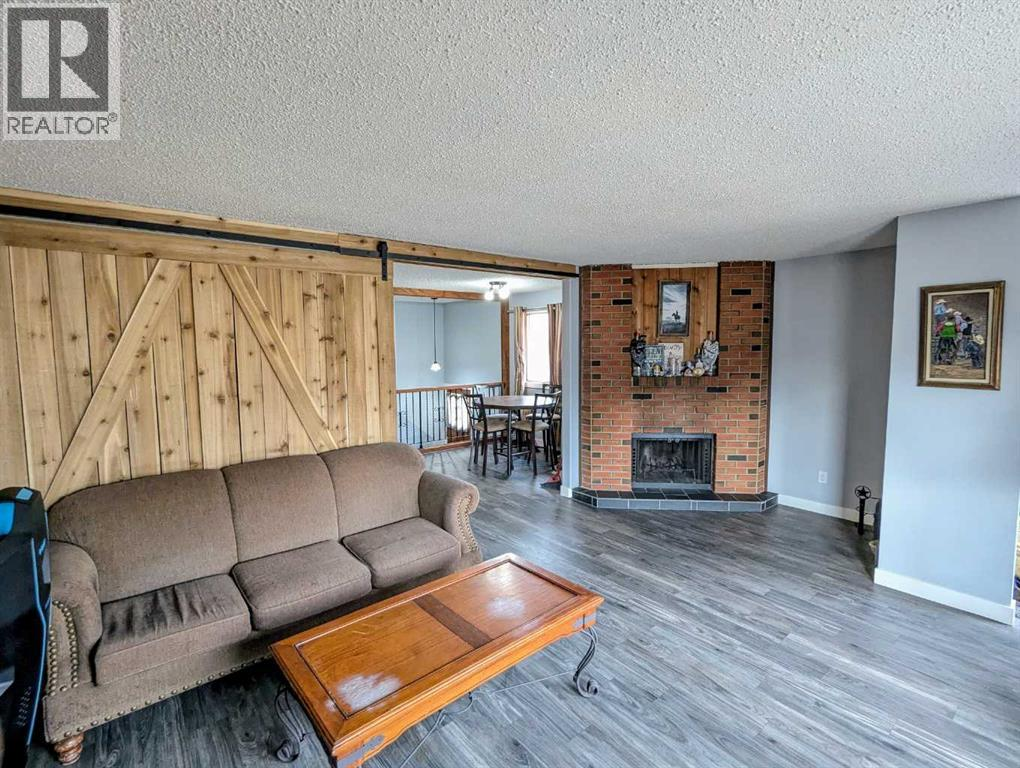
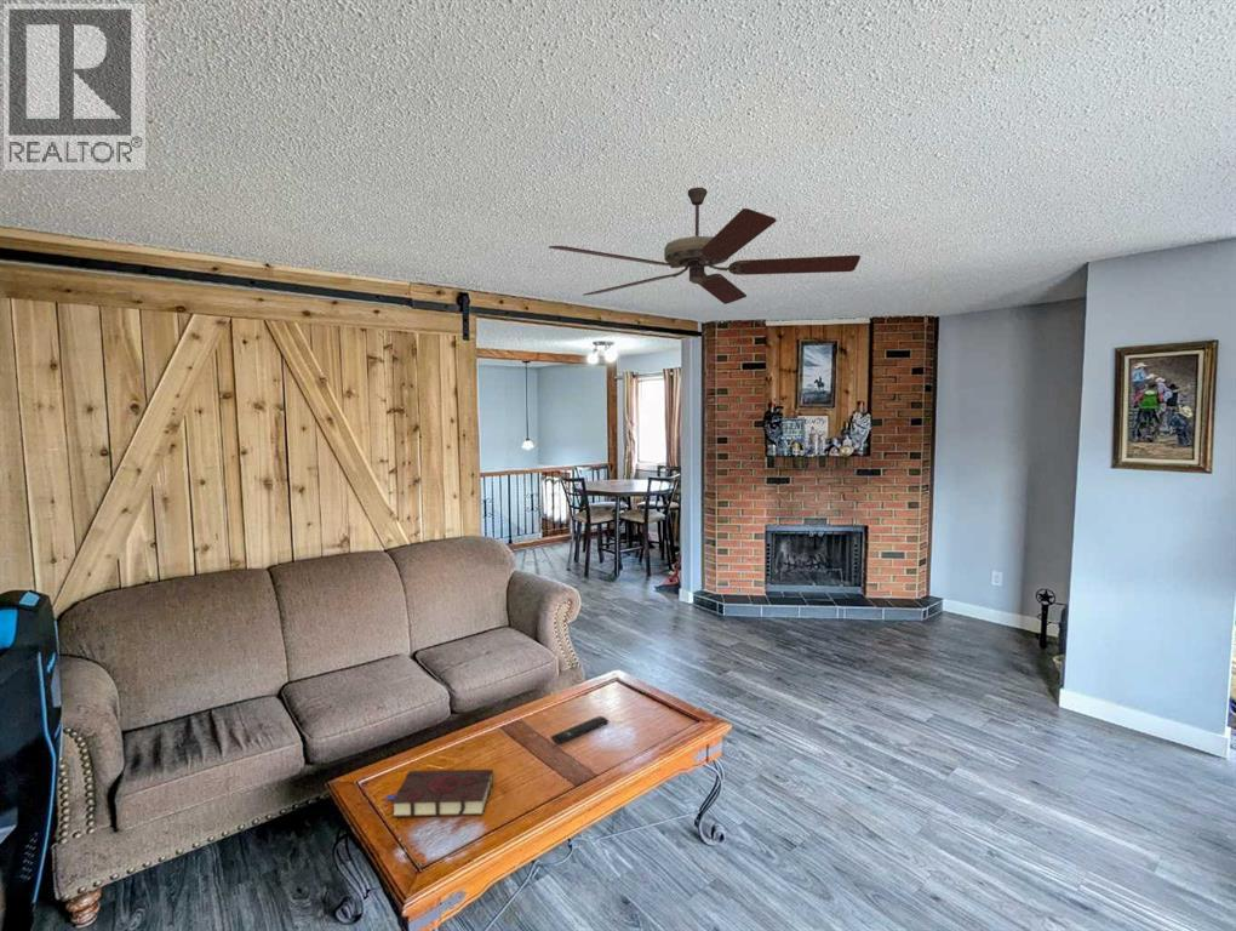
+ remote control (580, 730)
+ ceiling fan (708, 236)
+ book (436, 790)
